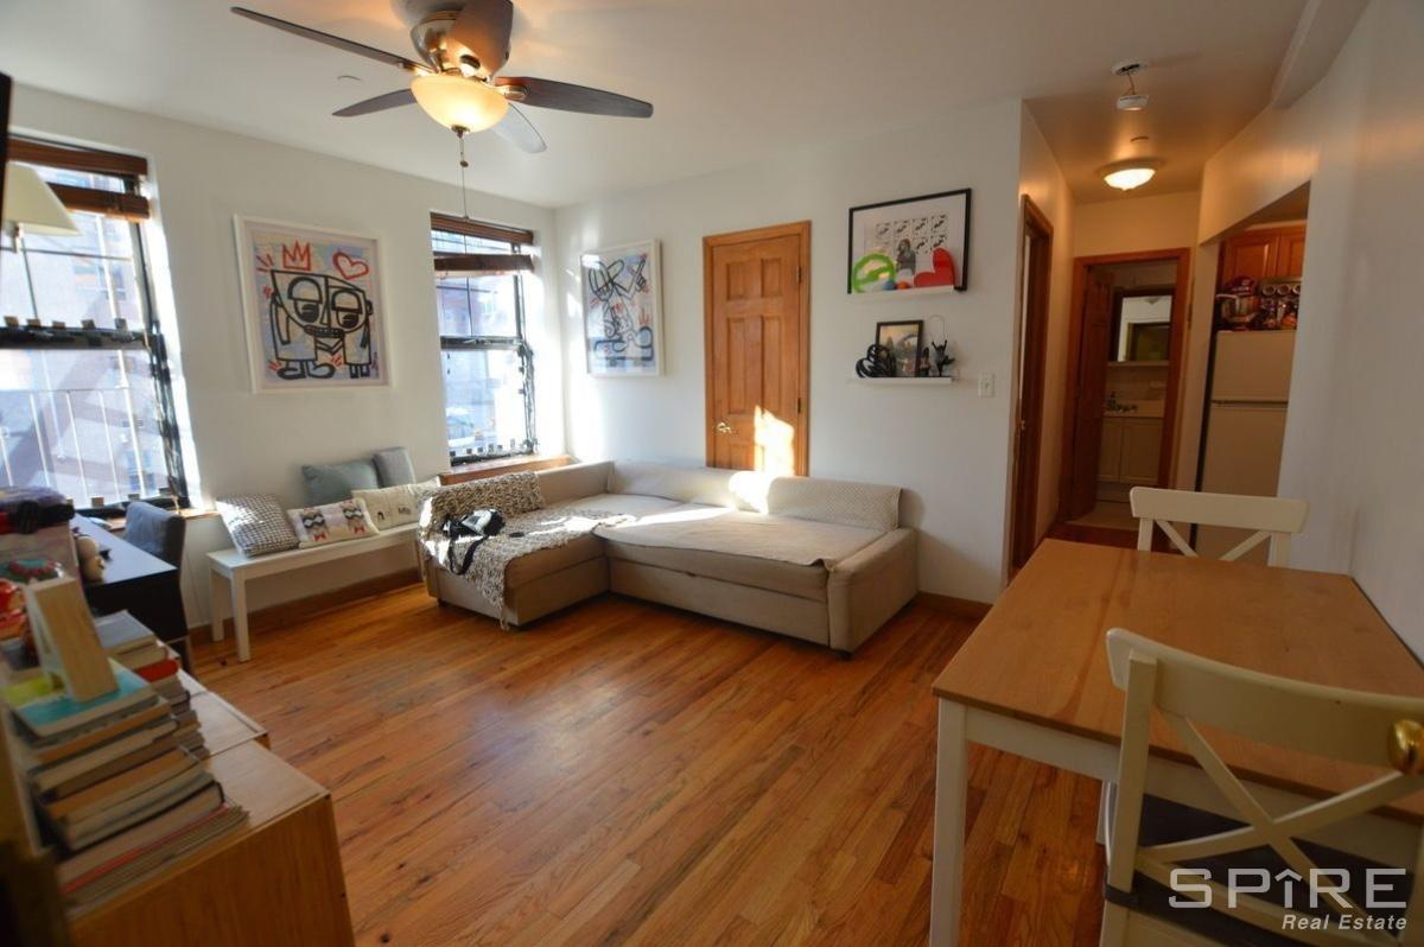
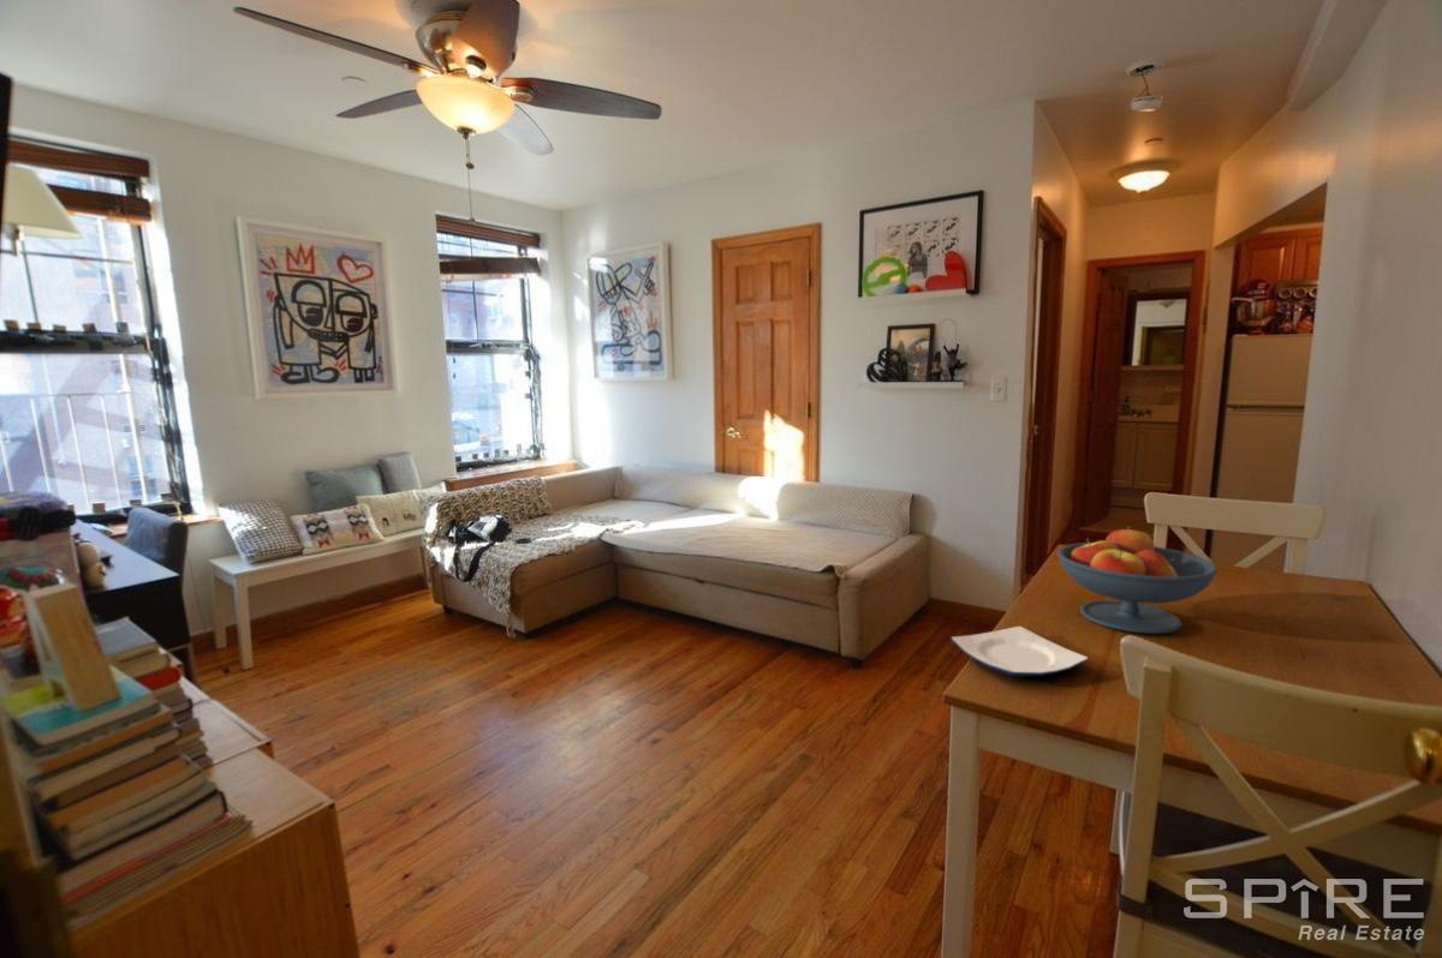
+ plate (1015, 653)
+ fruit bowl (1132, 577)
